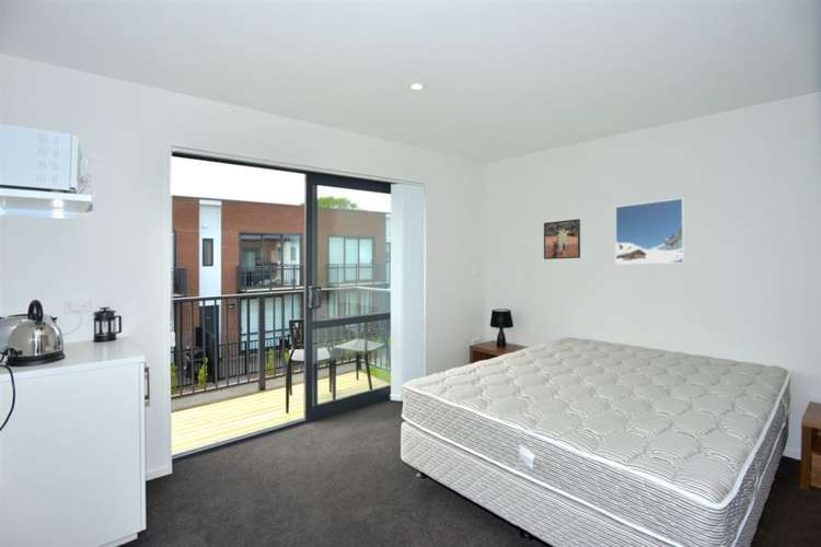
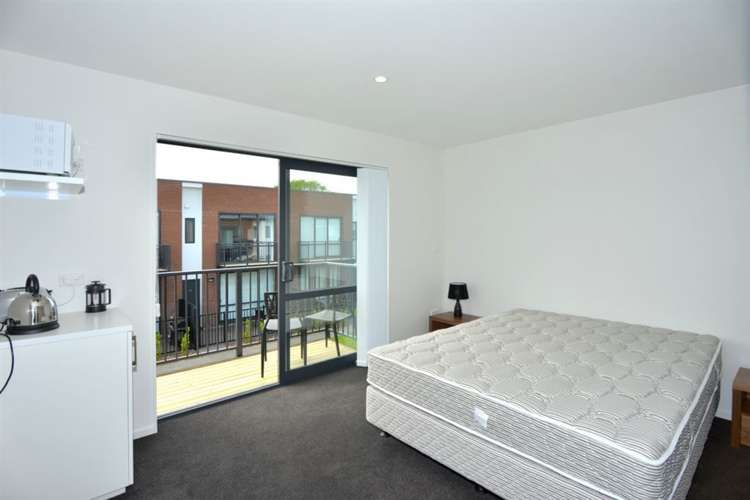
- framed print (647, 233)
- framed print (560, 240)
